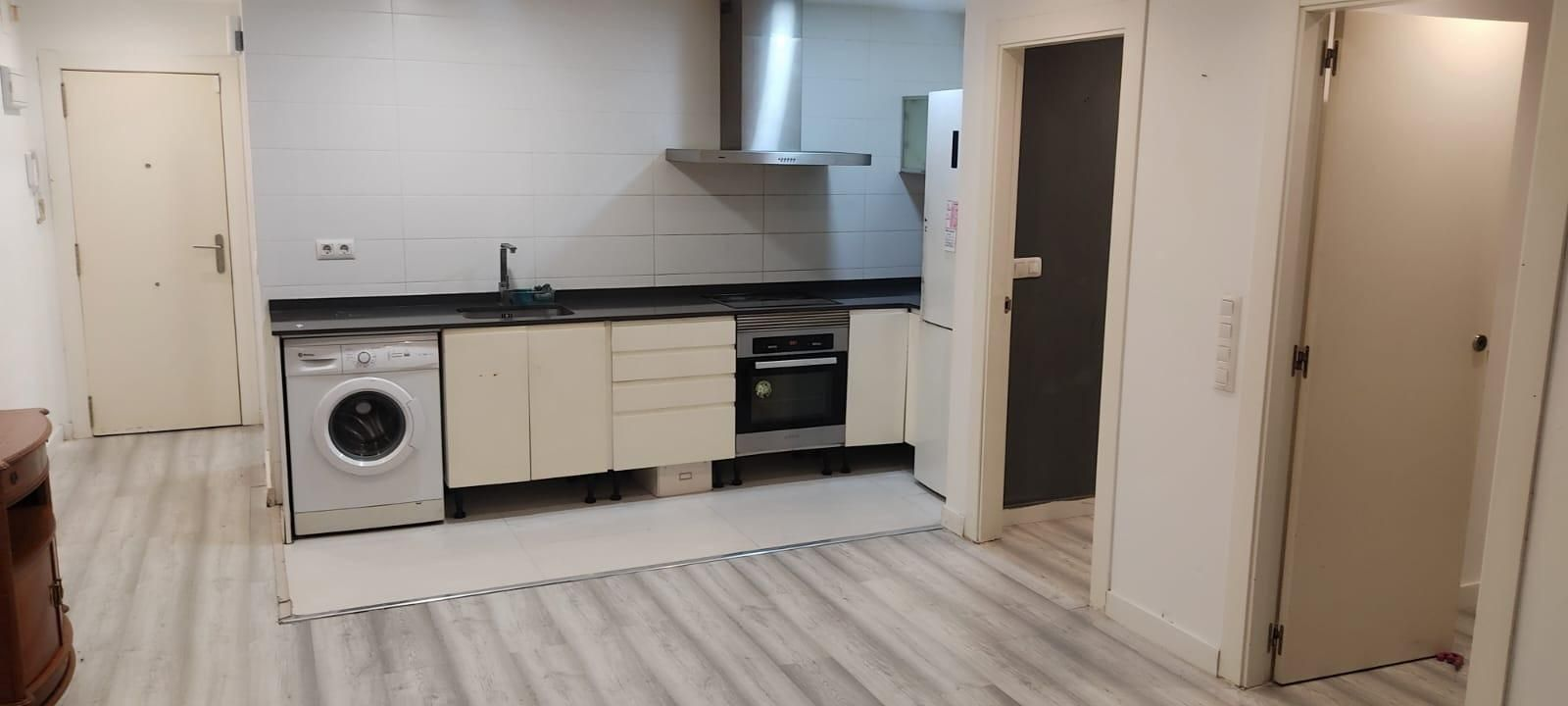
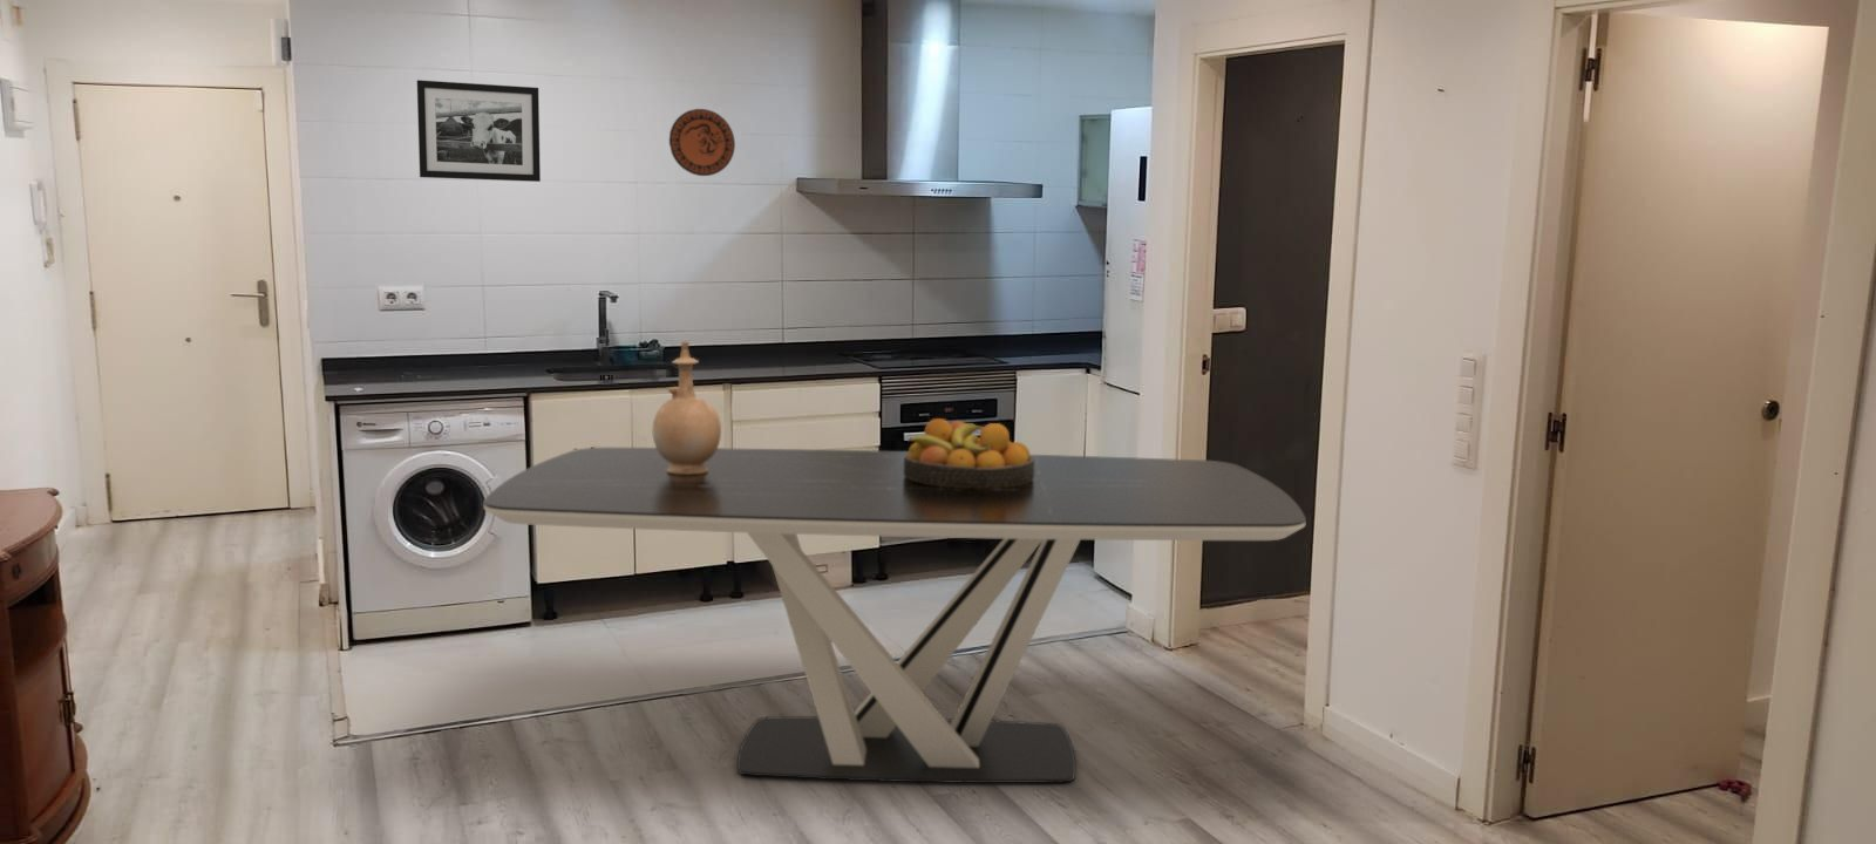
+ picture frame (480, 132)
+ decorative plate (701, 142)
+ fruit bowl (968, 448)
+ vase (686, 405)
+ dining table (919, 635)
